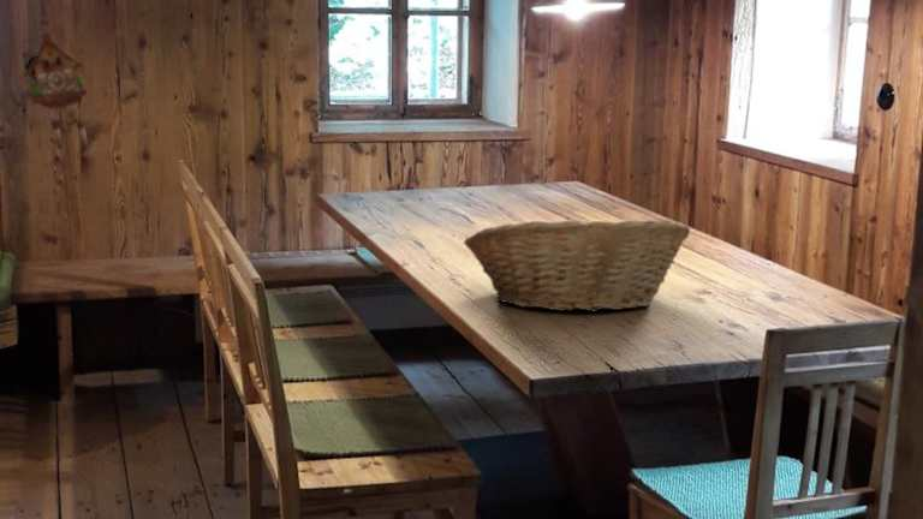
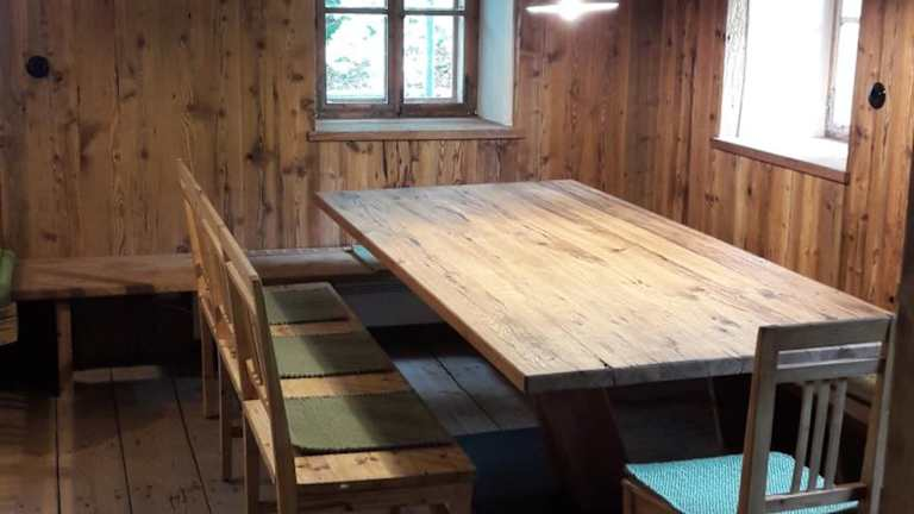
- fruit basket (576, 255)
- cuckoo clock (55, 90)
